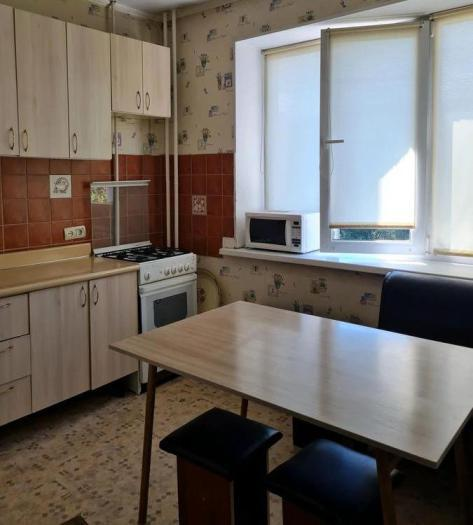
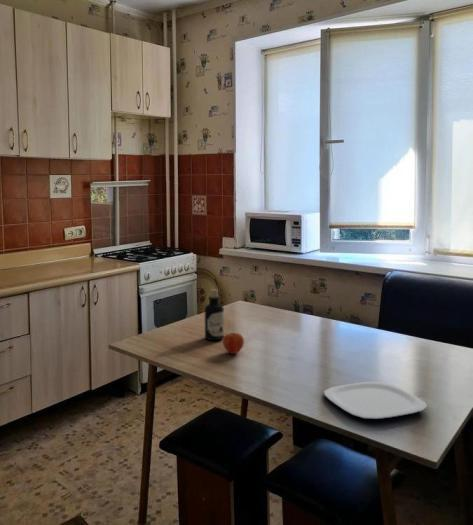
+ apple (233, 342)
+ plate (373, 400)
+ bottle (214, 314)
